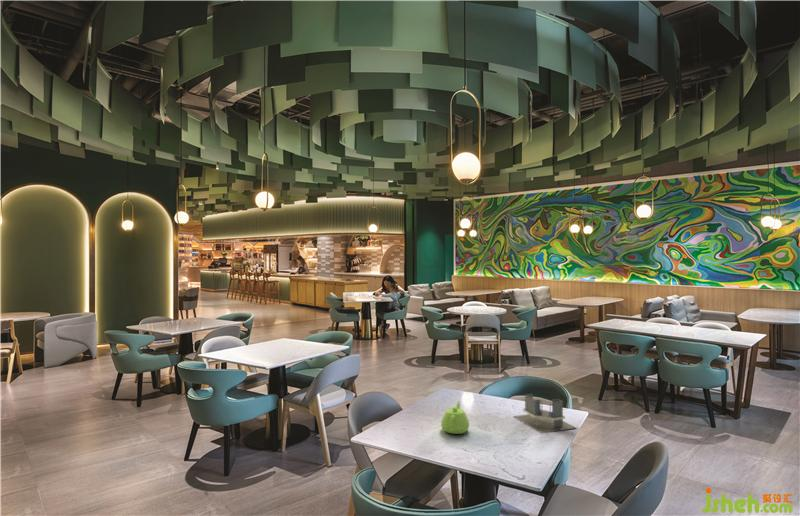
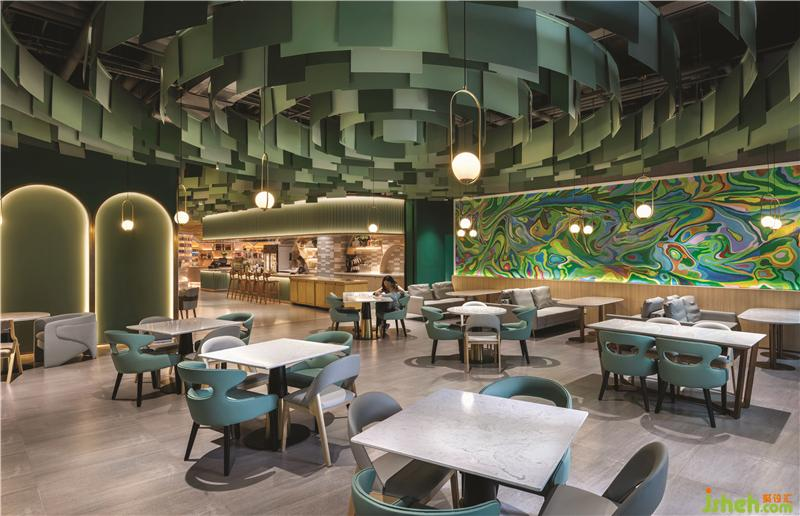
- utensil holder (543, 410)
- teapot (455, 418)
